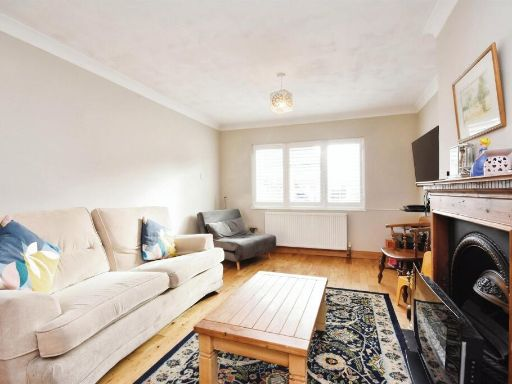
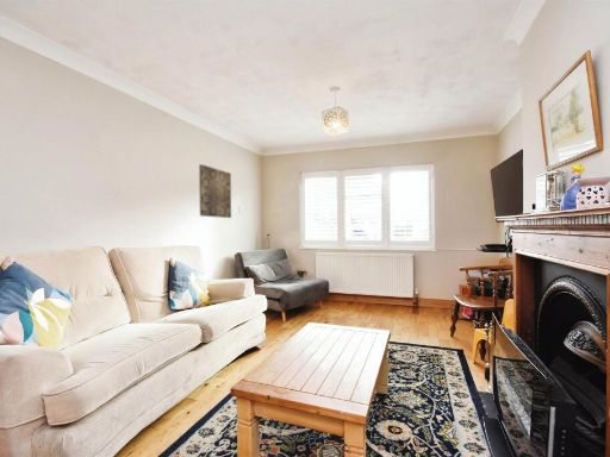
+ wall art (216, 193)
